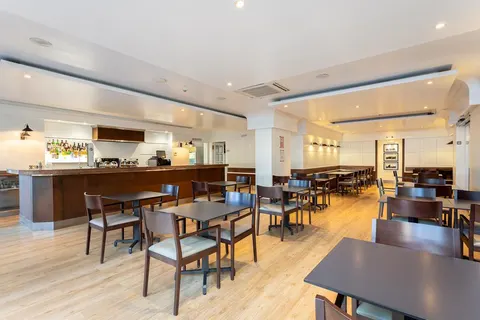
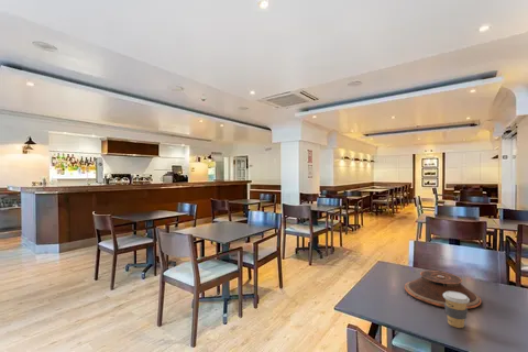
+ plate (440, 285)
+ coffee cup (455, 309)
